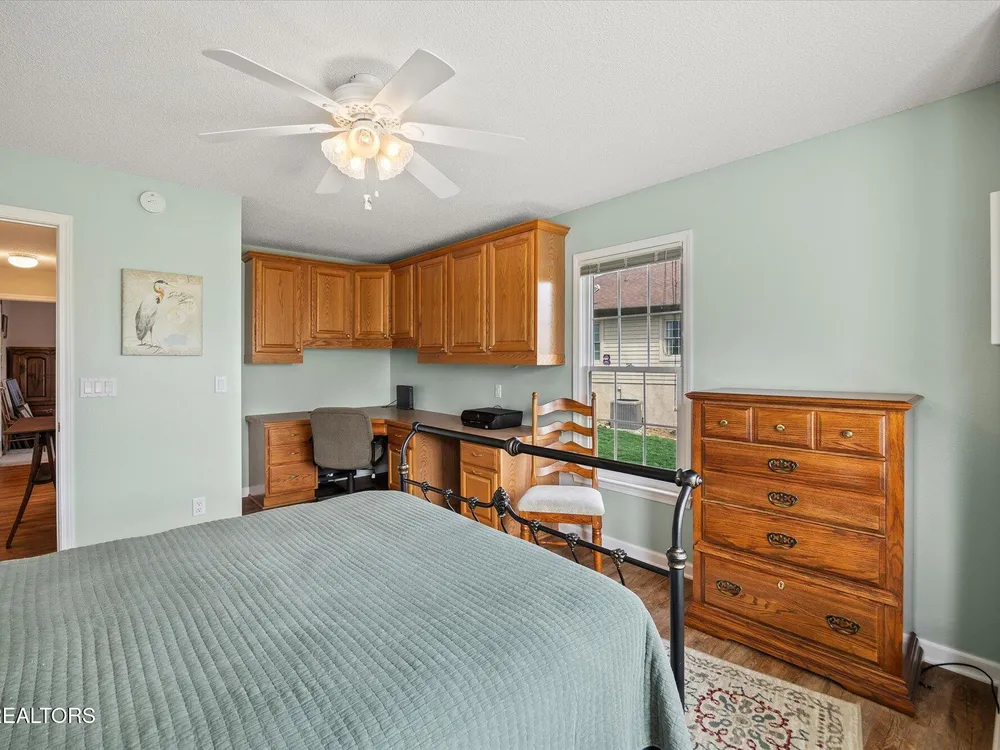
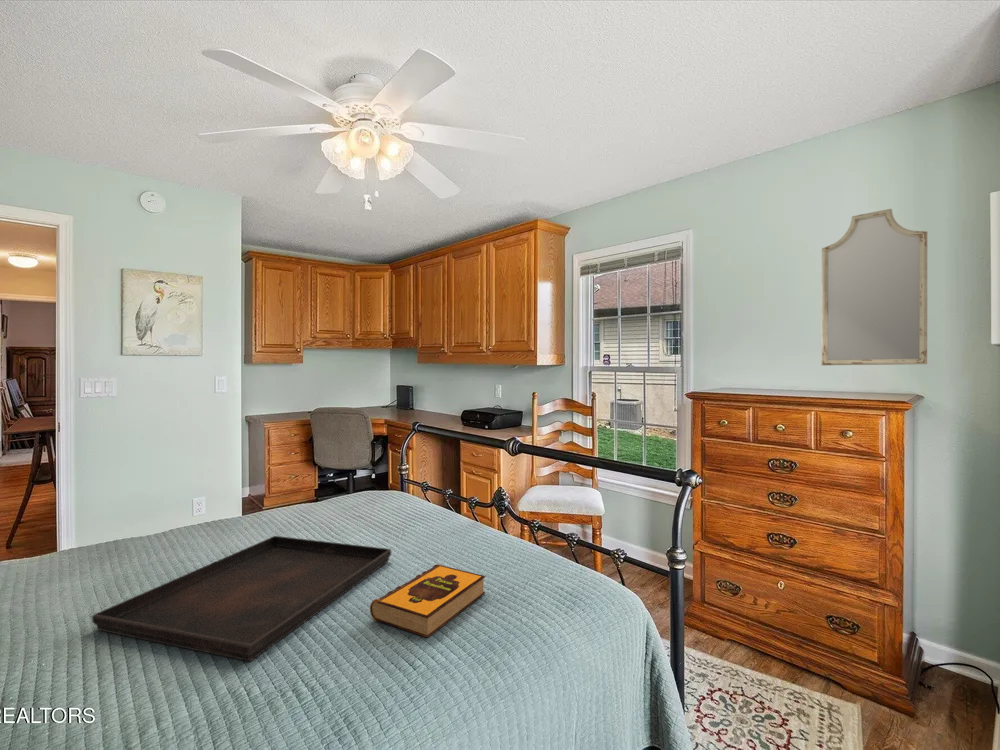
+ hardback book (430, 595)
+ home mirror (871, 288)
+ serving tray (265, 584)
